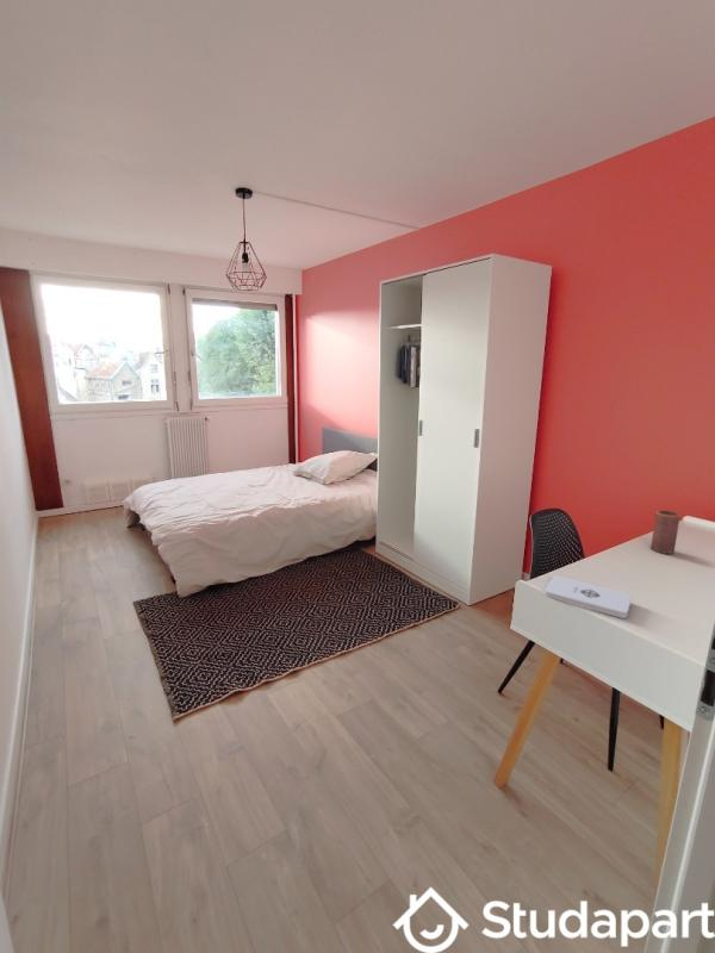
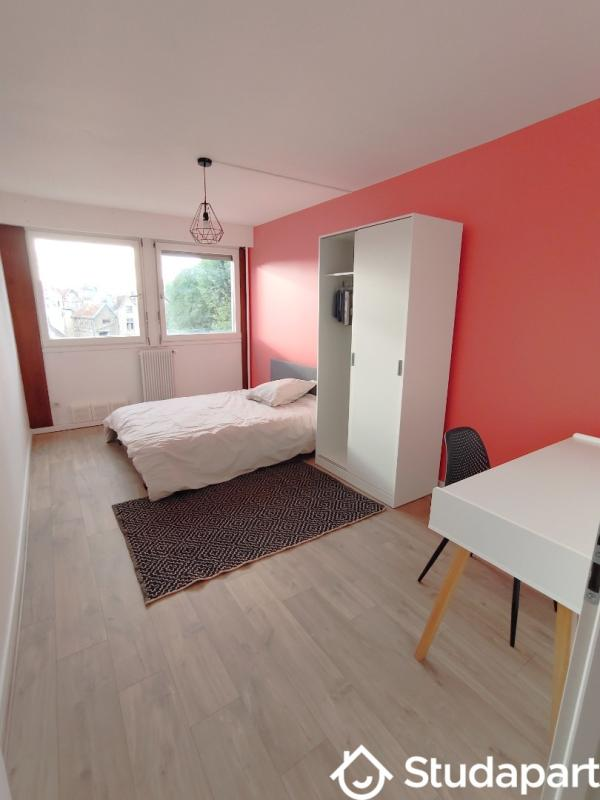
- notepad (586, 594)
- candle (665, 531)
